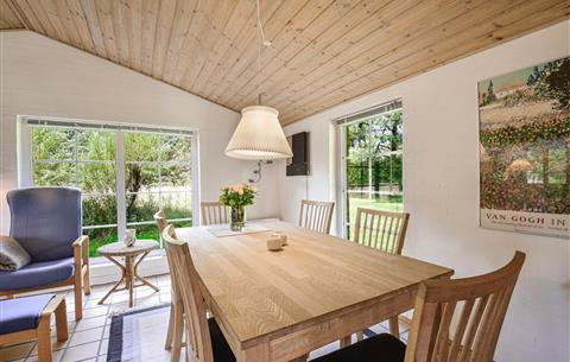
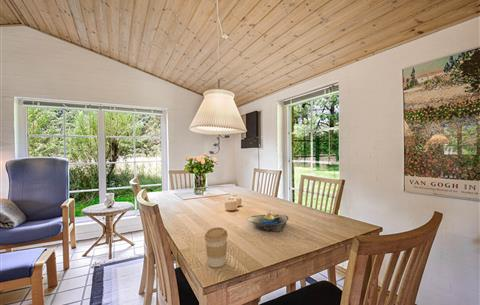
+ decorative bowl (273, 217)
+ coffee cup (216, 246)
